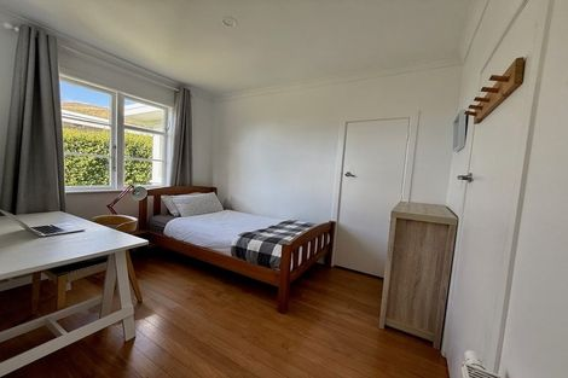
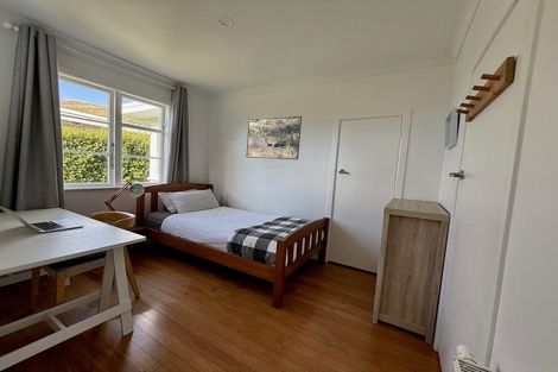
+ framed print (272, 138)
